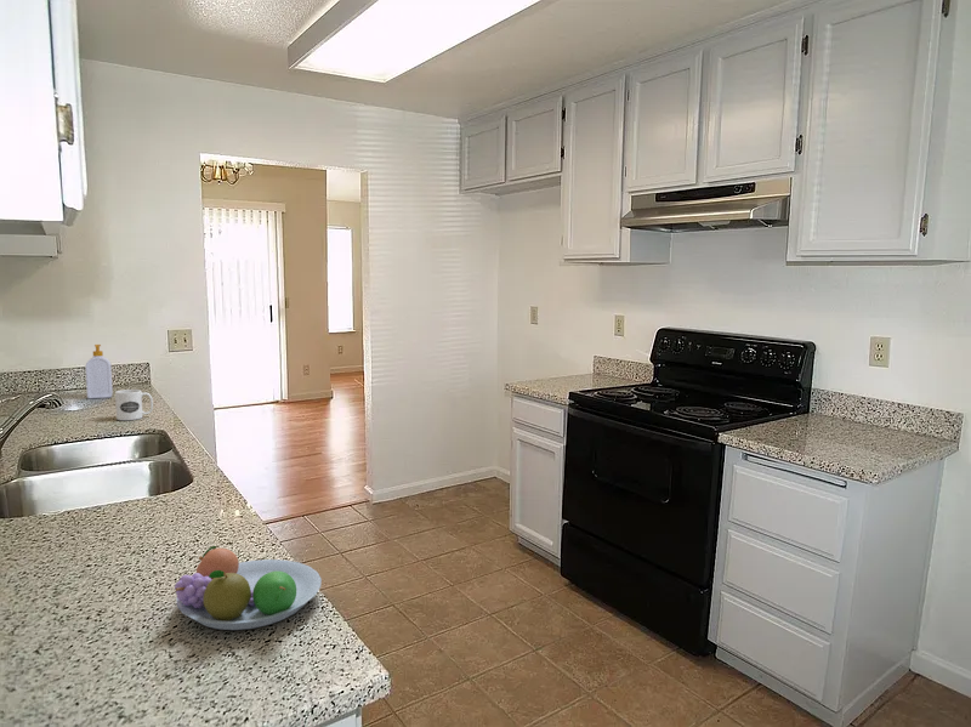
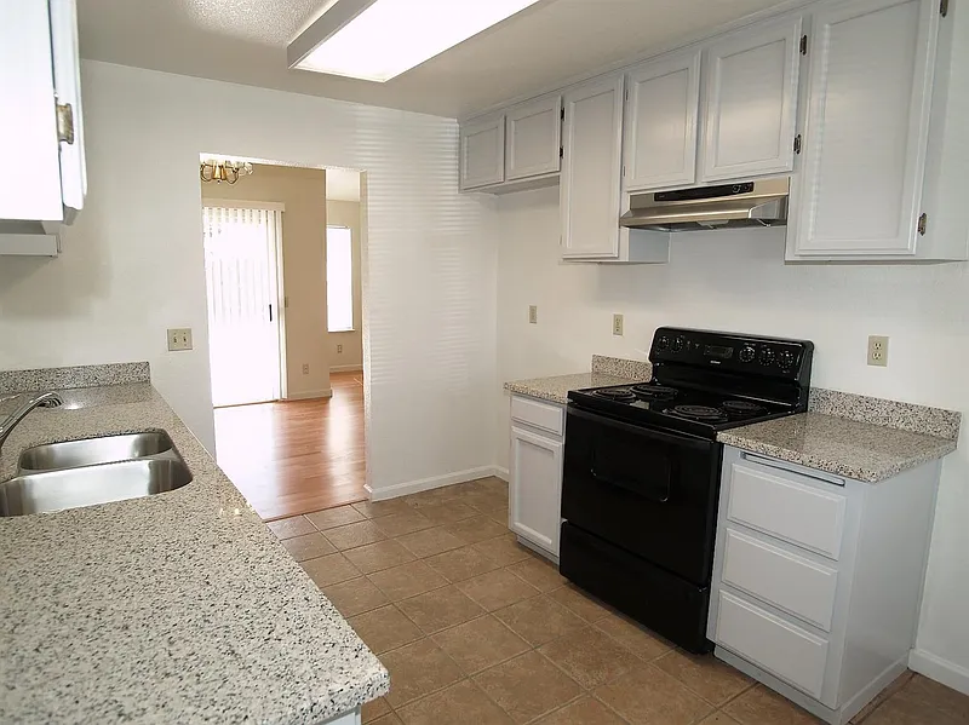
- fruit bowl (250, 578)
- mug (134, 404)
- soap bottle (98, 370)
